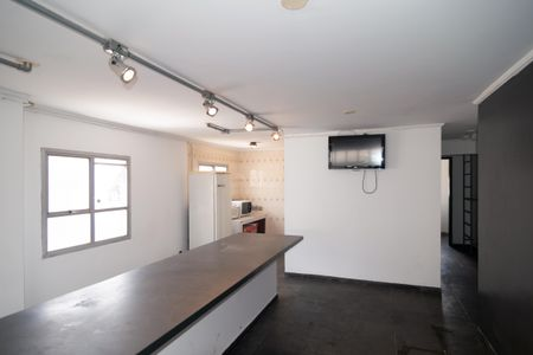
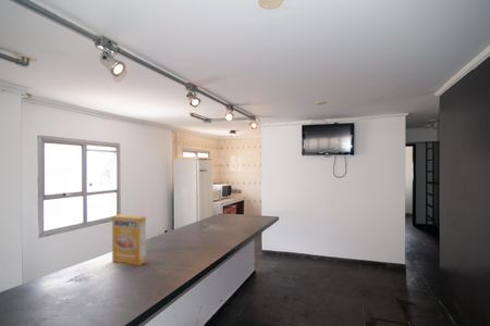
+ cereal box (128, 239)
